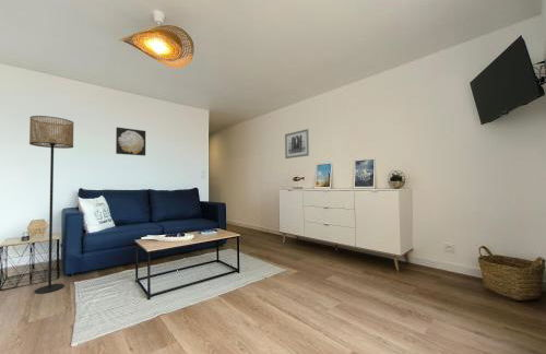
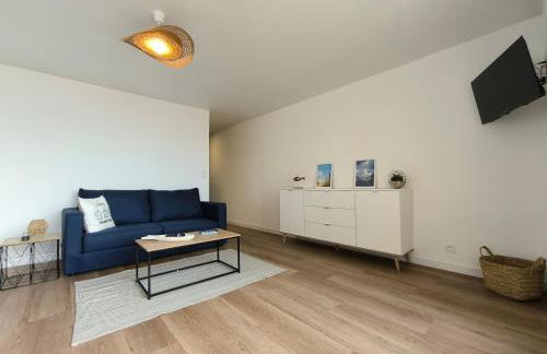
- floor lamp (50, 203)
- wall art (296, 144)
- wall art (131, 141)
